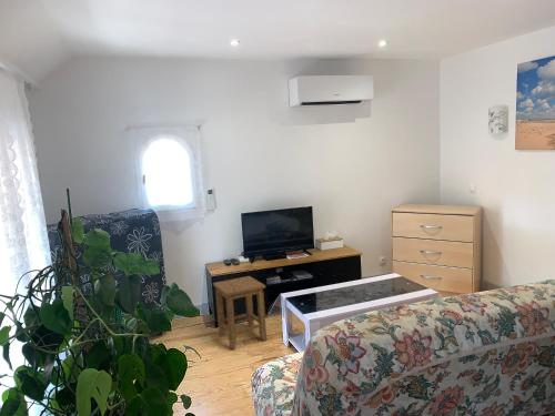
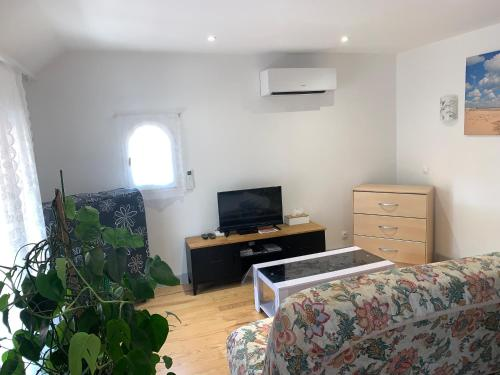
- stool (242, 314)
